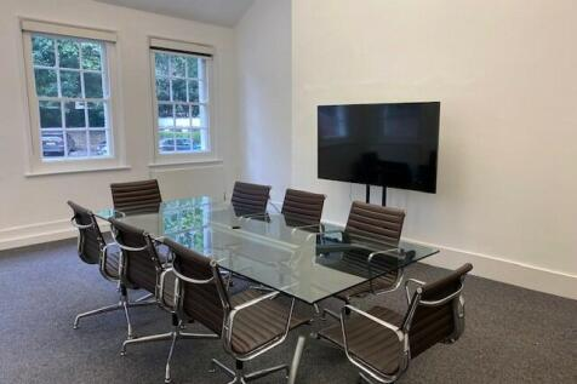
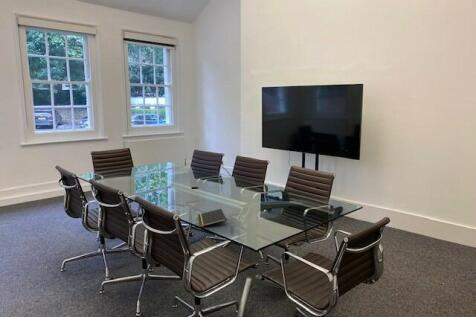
+ notepad (211, 217)
